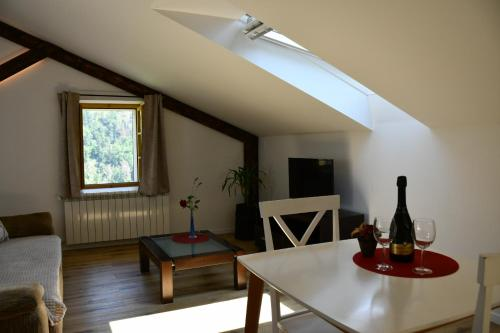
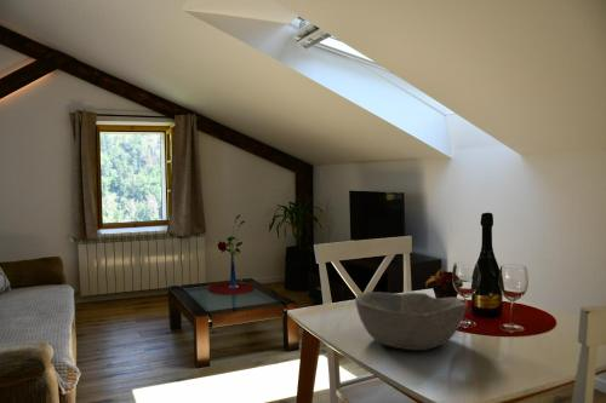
+ bowl (410, 318)
